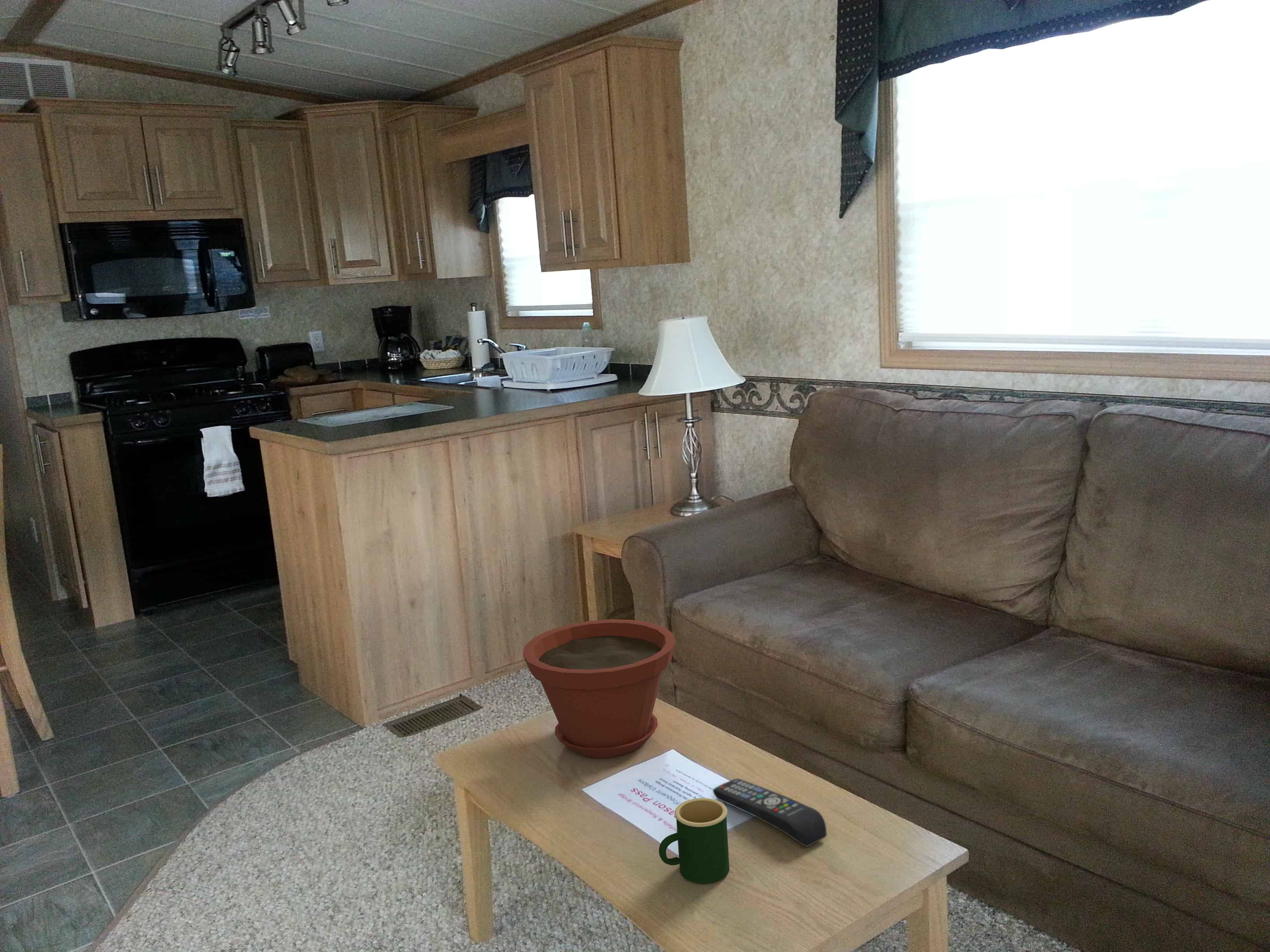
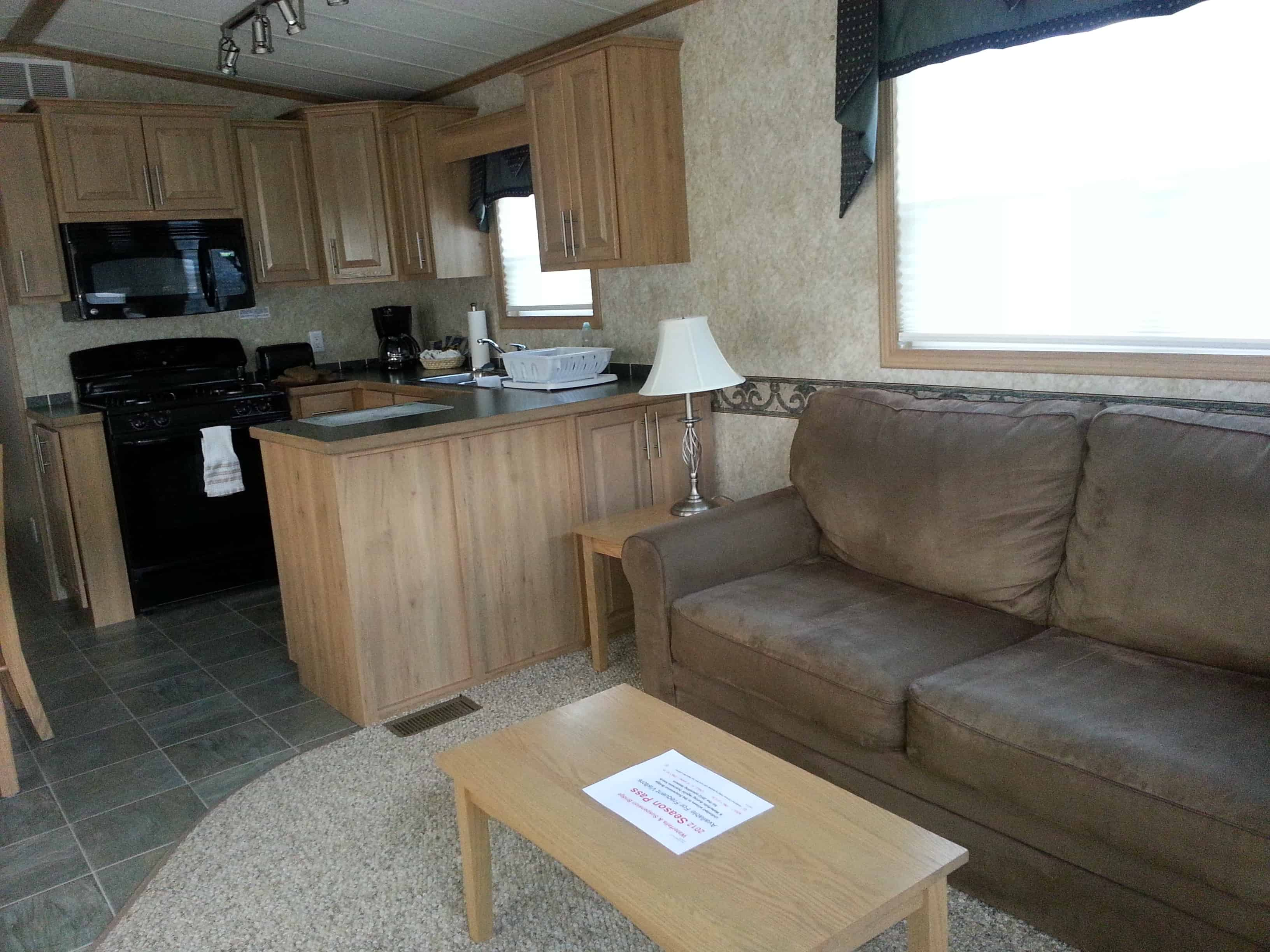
- plant pot (603, 692)
- mug (693, 845)
- remote control (768, 807)
